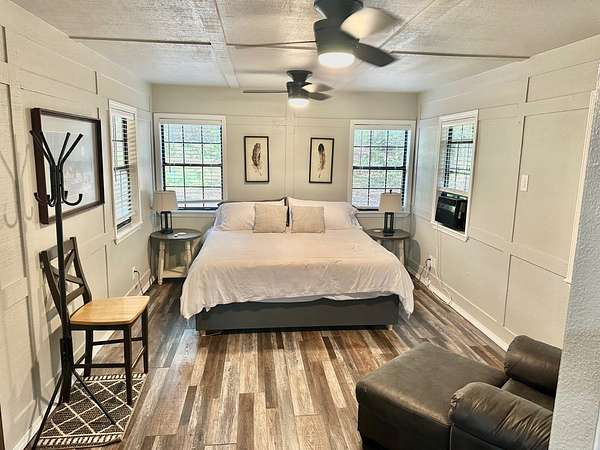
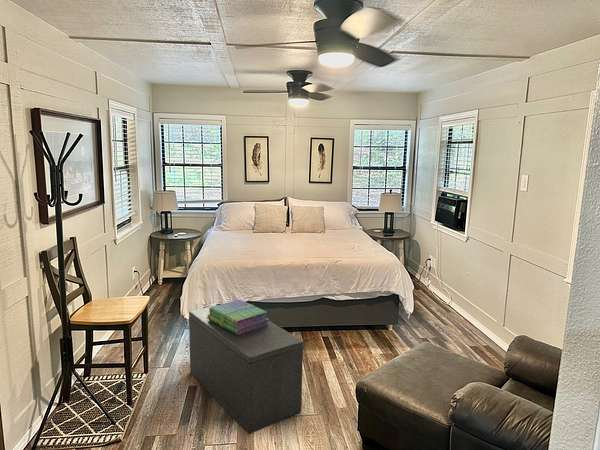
+ stack of books (238, 315)
+ bench (241, 357)
